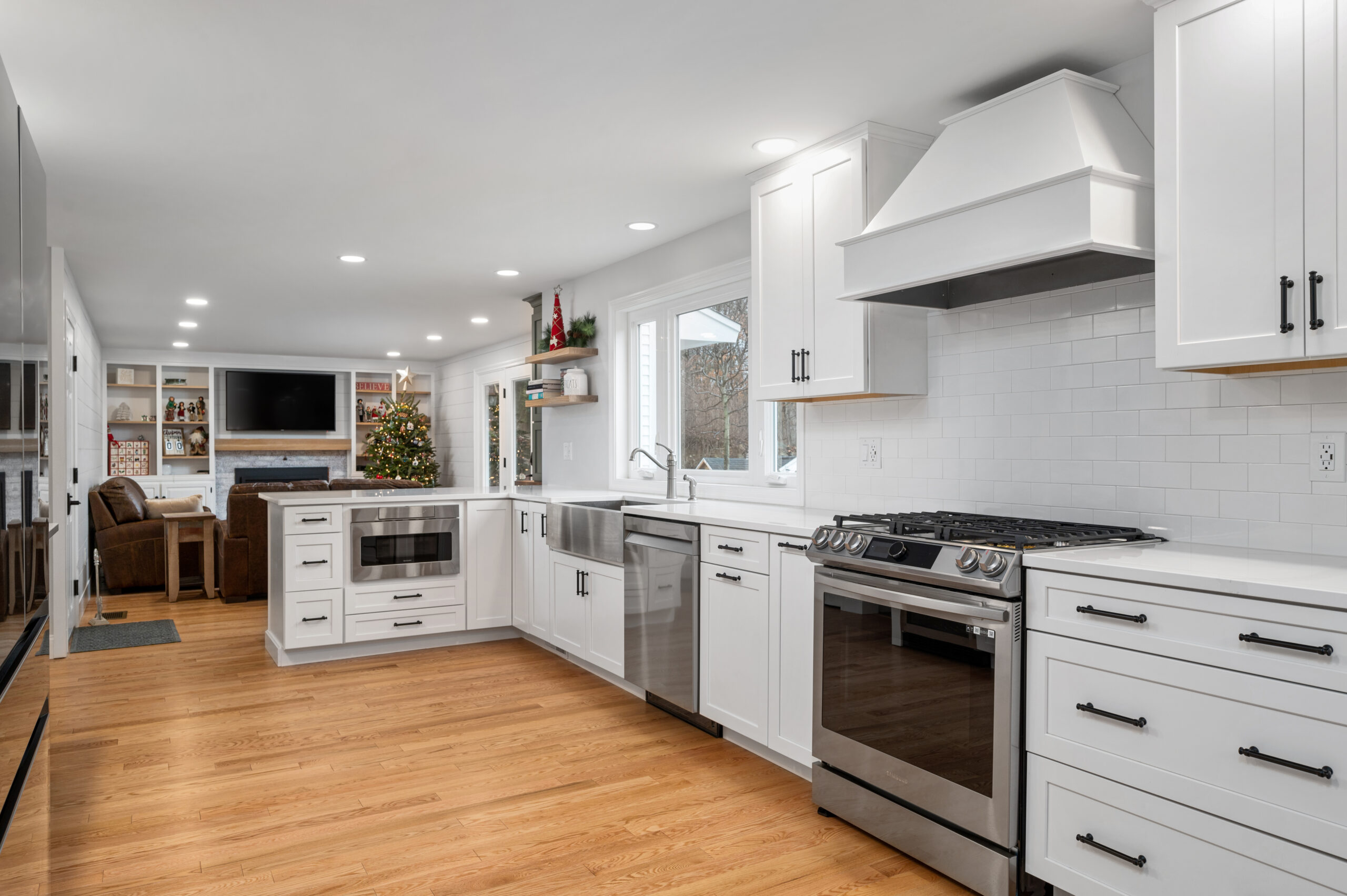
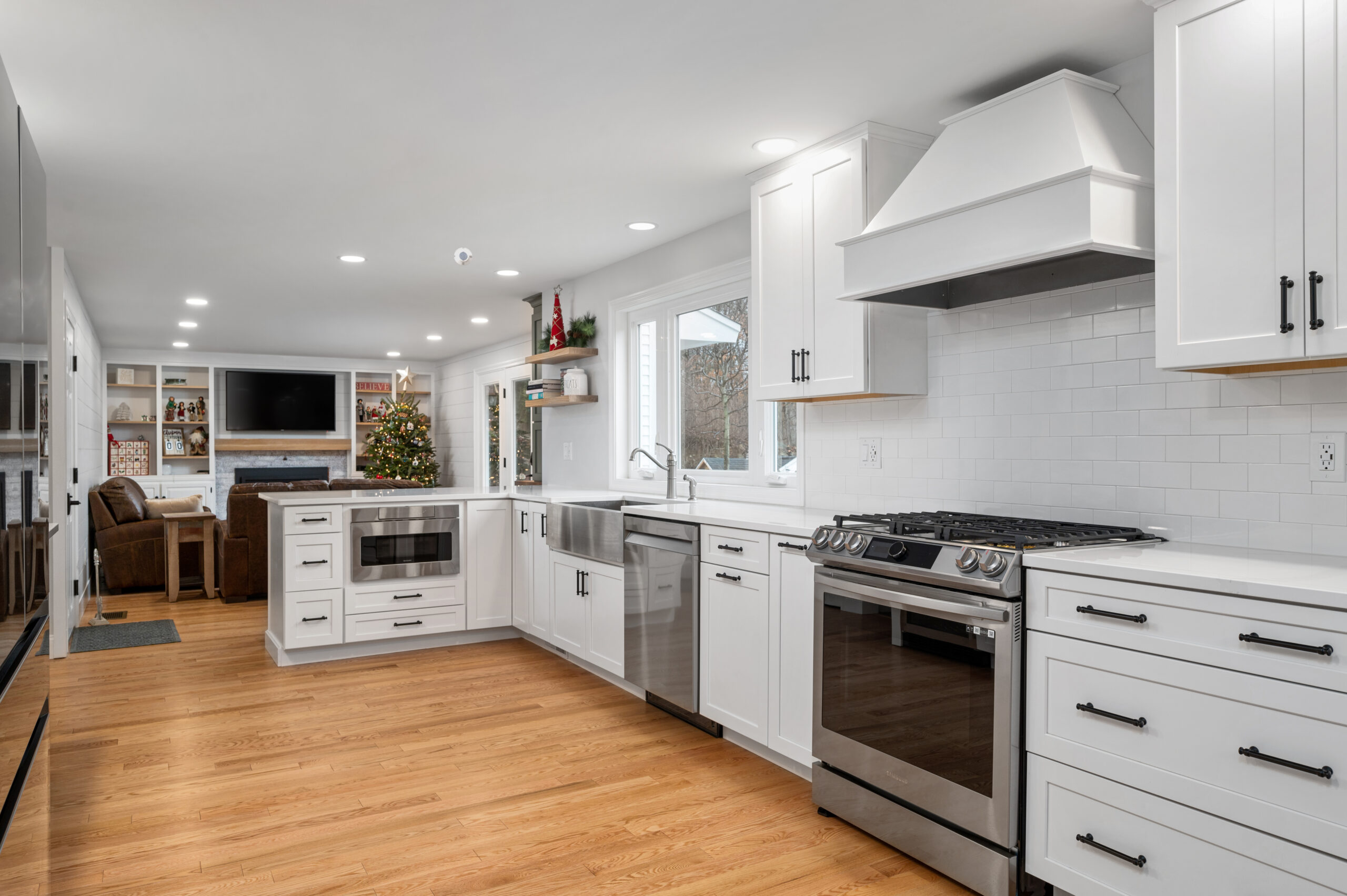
+ smoke detector (463, 256)
